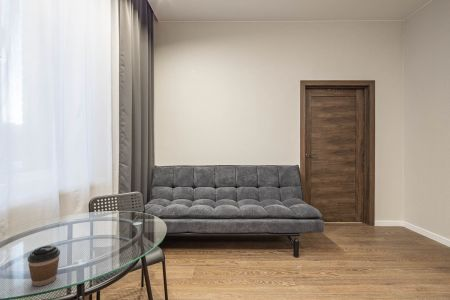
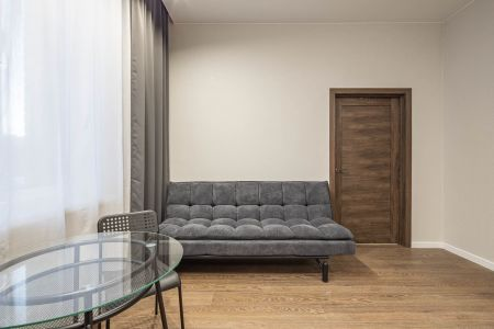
- coffee cup (44, 263)
